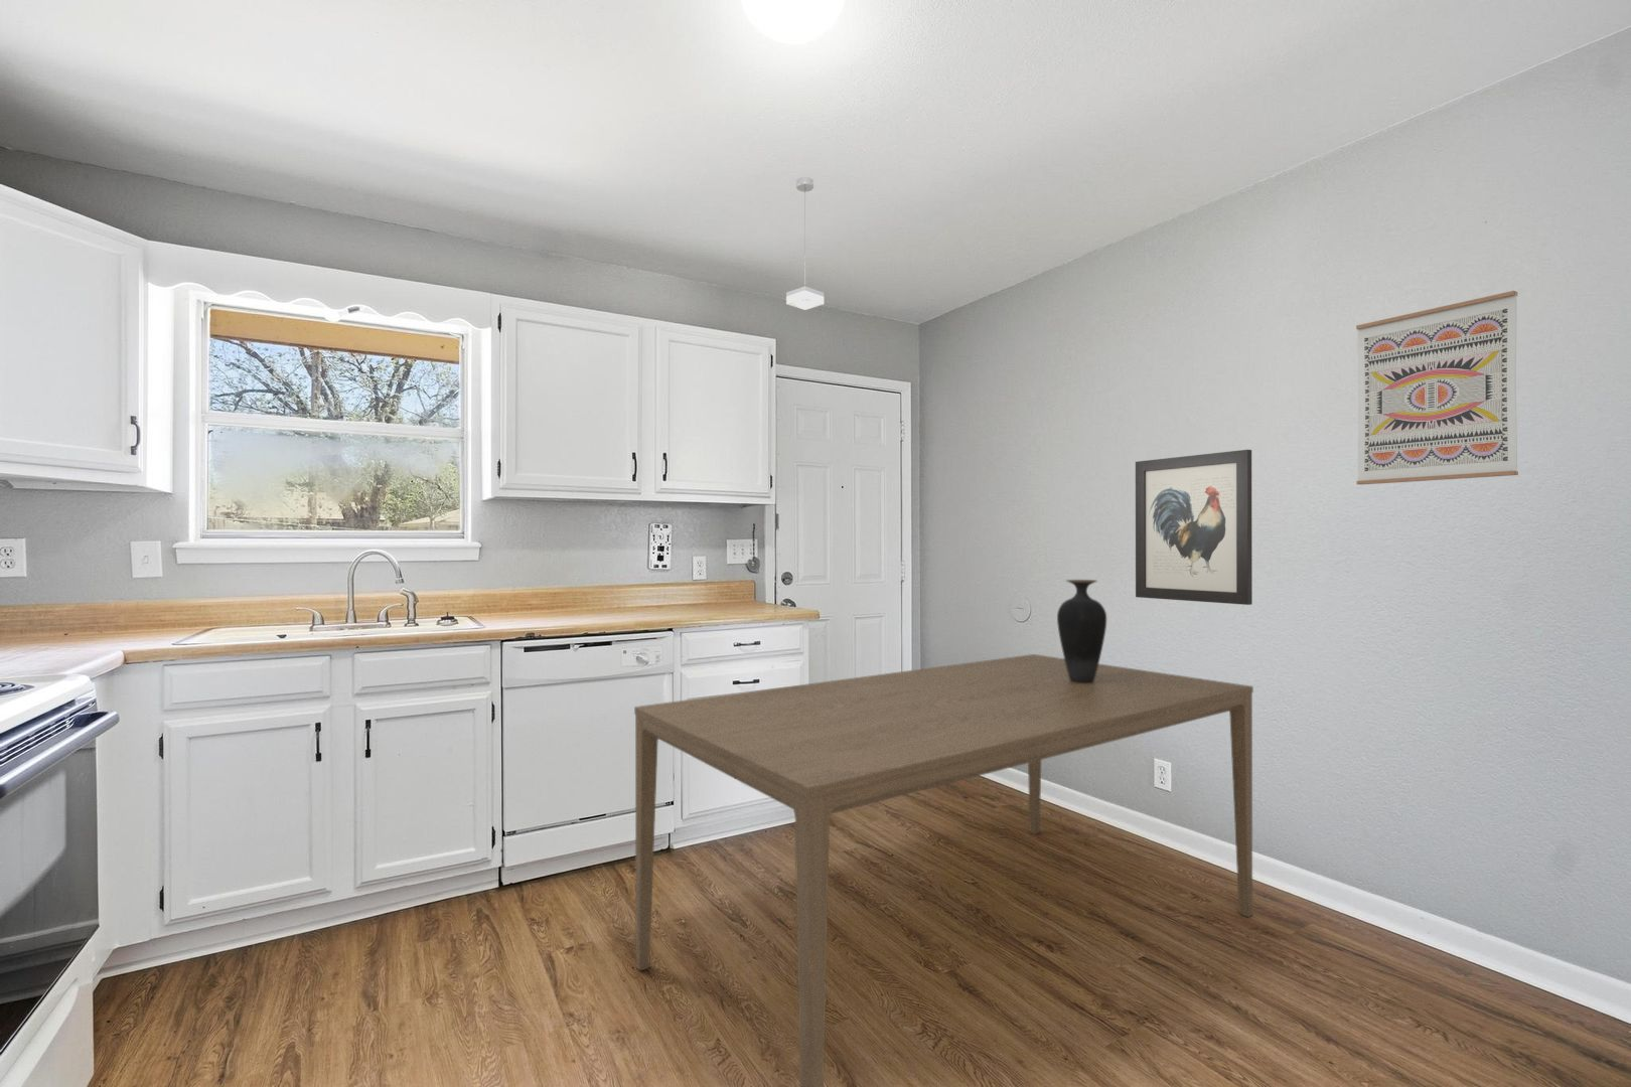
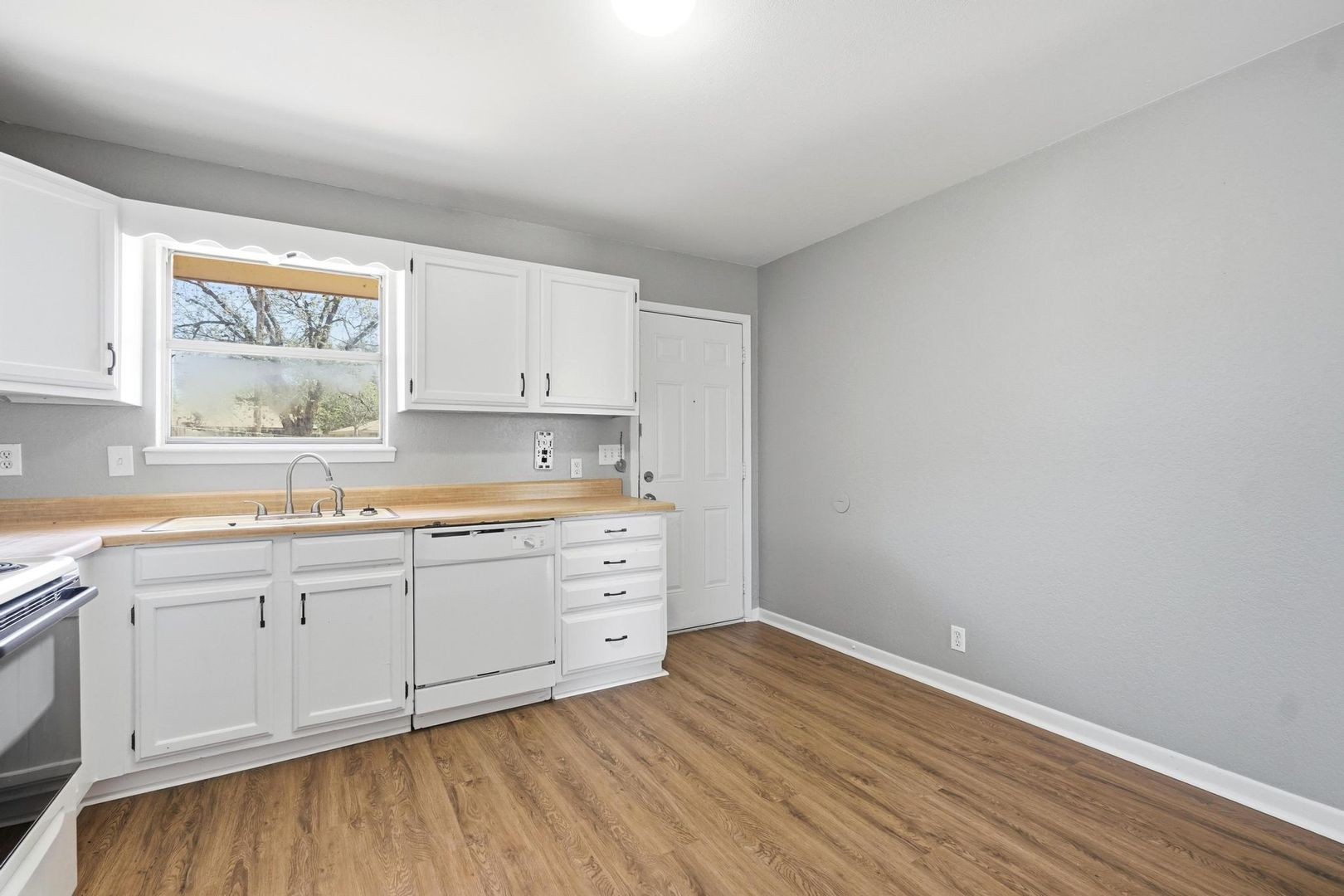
- wall art (1431, 394)
- vase (1081, 630)
- wall art (1189, 528)
- pendant lamp (805, 243)
- dining table (953, 782)
